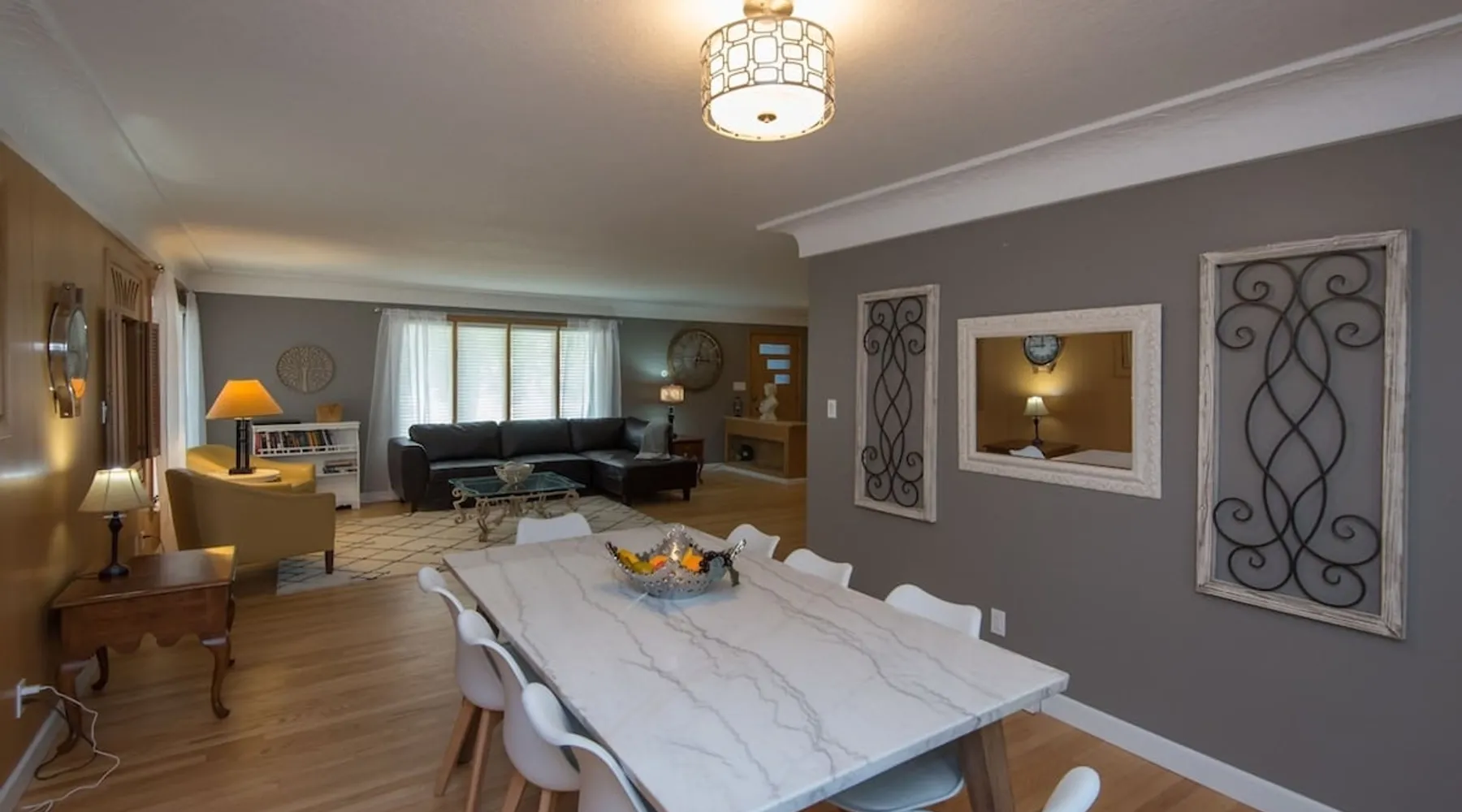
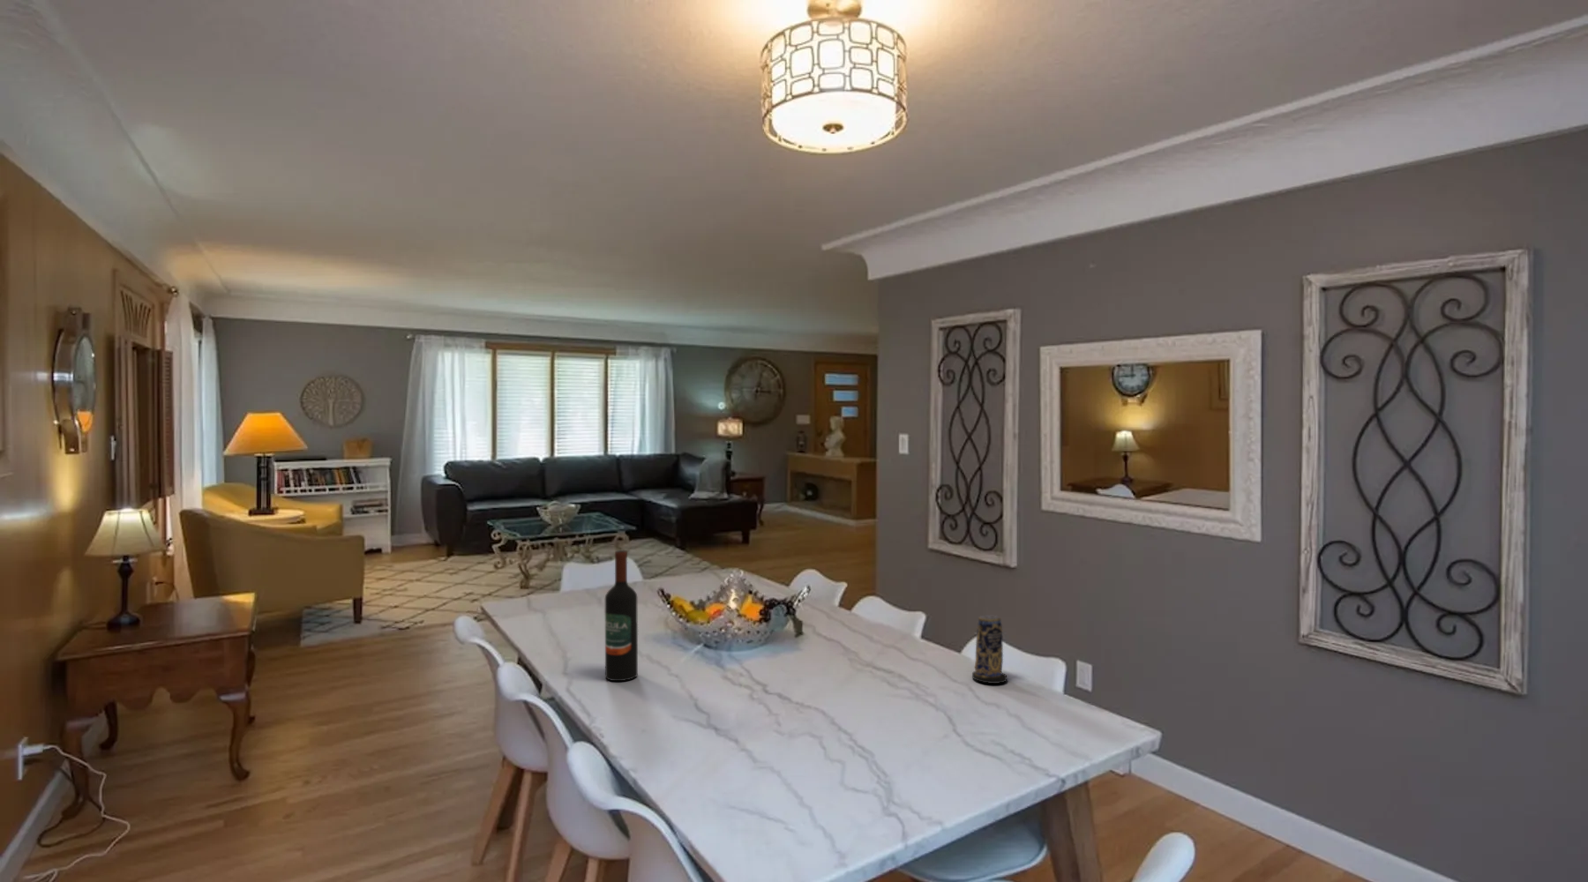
+ candle (990, 647)
+ wine bottle (621, 613)
